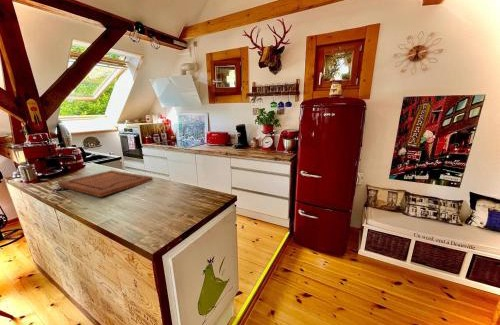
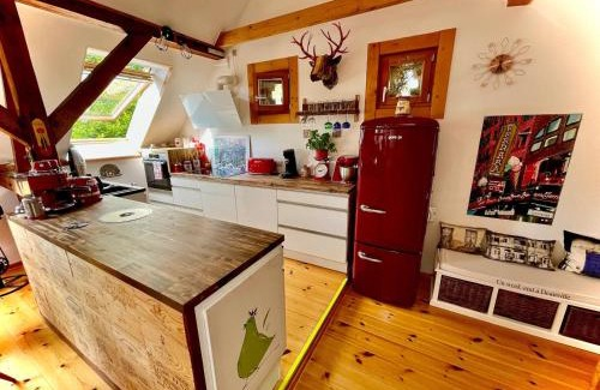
- cutting board (107, 181)
